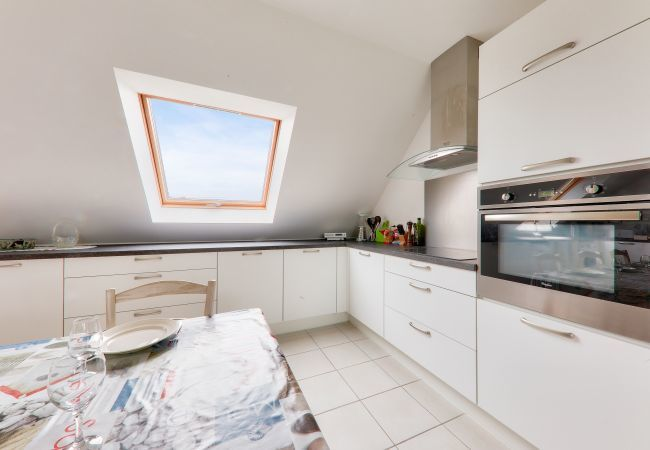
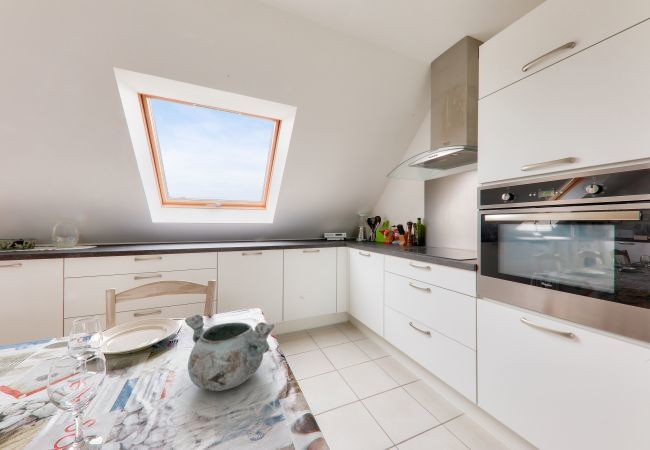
+ decorative bowl (225, 348)
